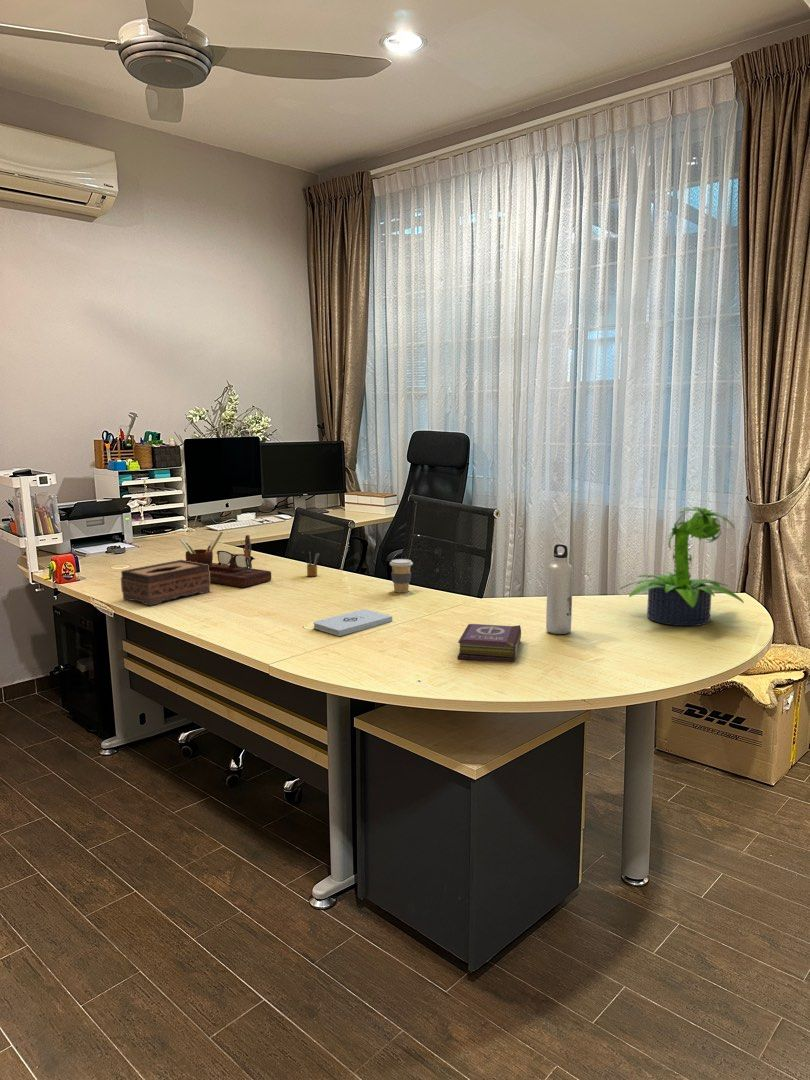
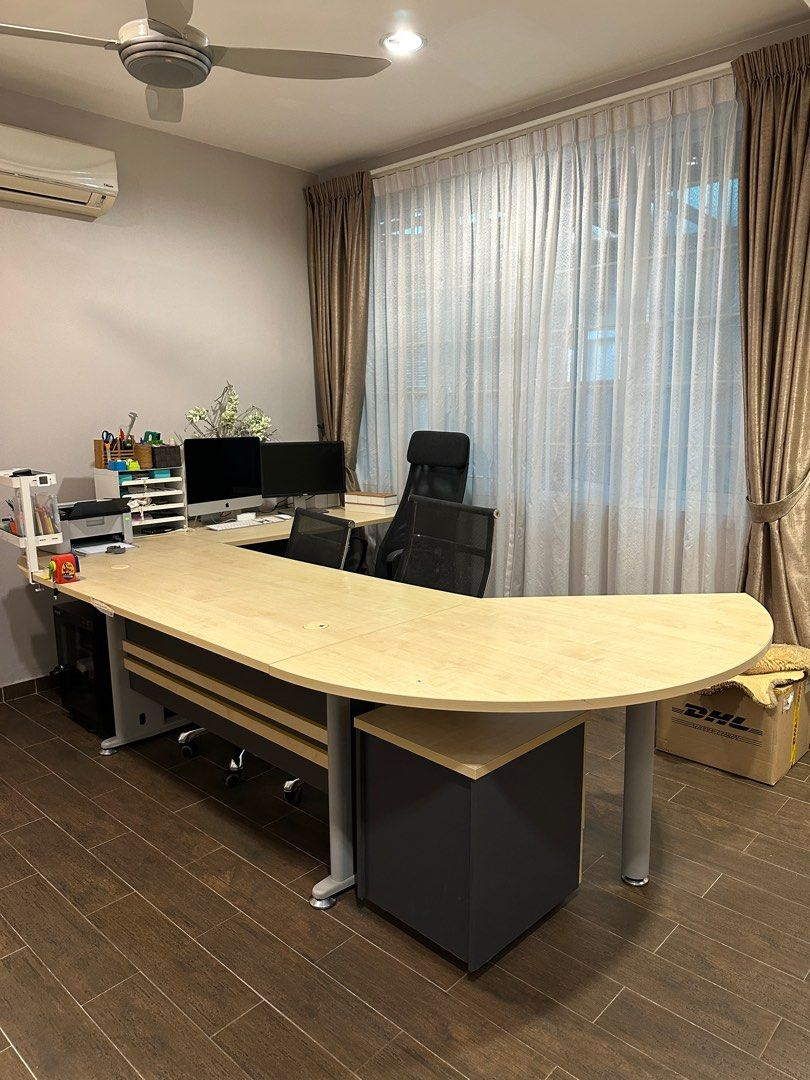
- water bottle (559, 587)
- potted plant (680, 563)
- tissue box (166, 581)
- notepad (352, 621)
- desk organizer (220, 555)
- pencil box (310, 562)
- book (490, 640)
- coffee cup (401, 576)
